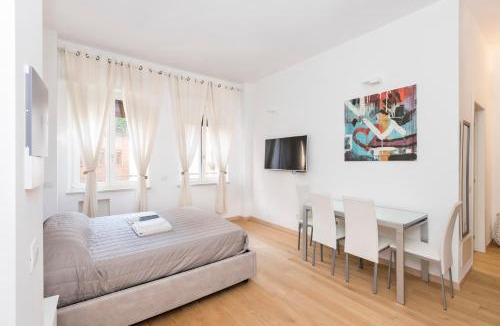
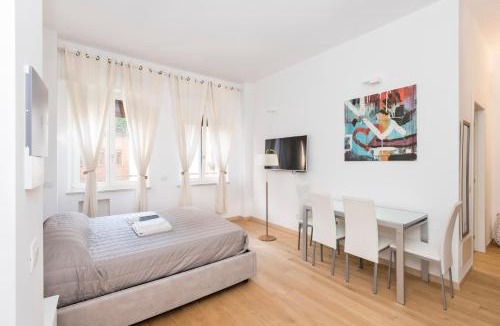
+ floor lamp (267, 194)
